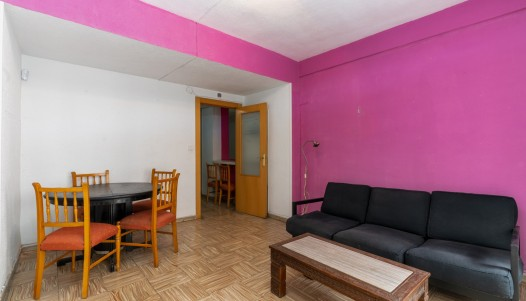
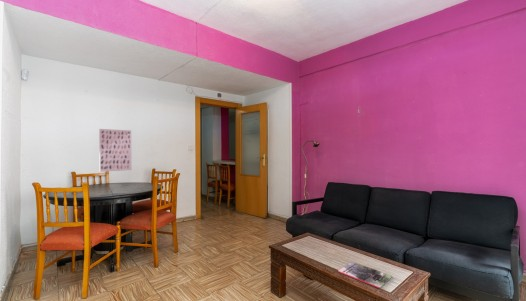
+ magazine (364, 273)
+ wall art (116, 150)
